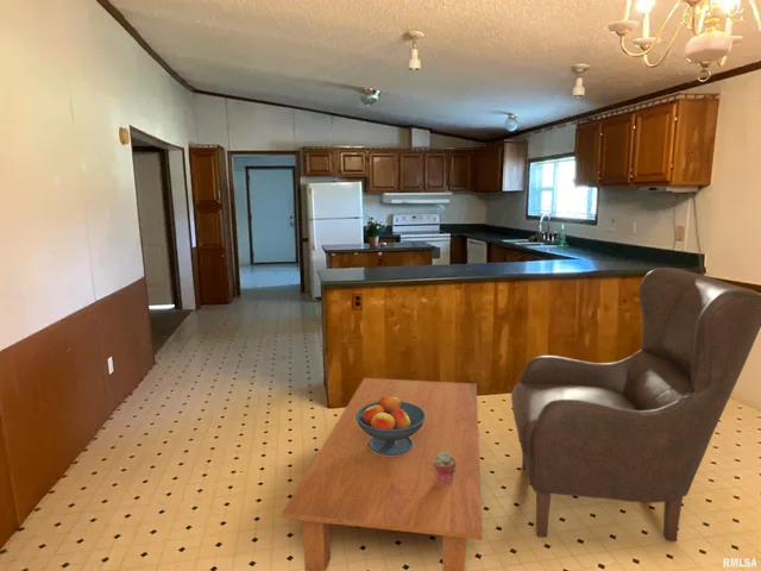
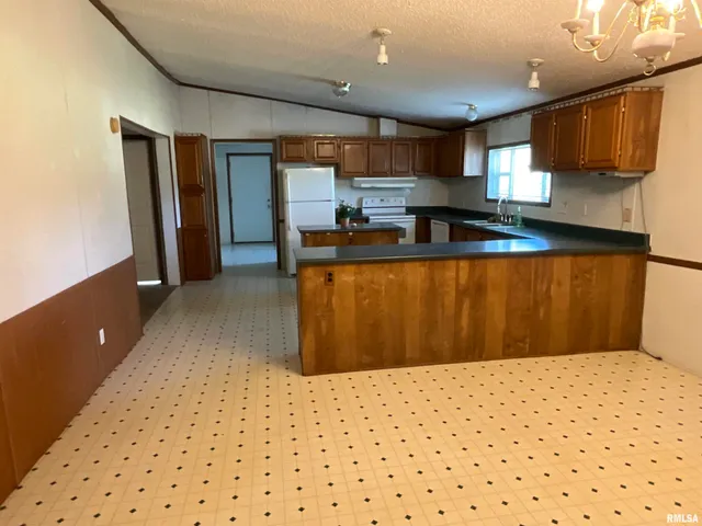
- potted succulent (444, 465)
- coffee table (404, 457)
- fruit bowl (390, 423)
- chair (624, 395)
